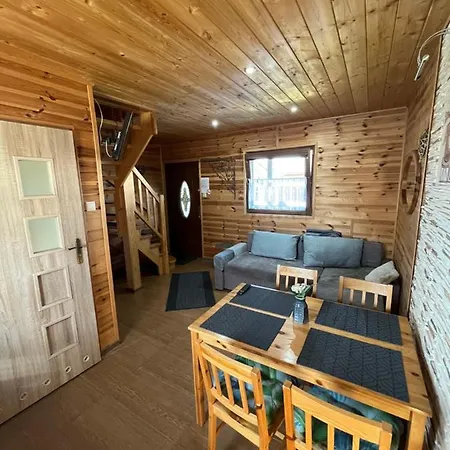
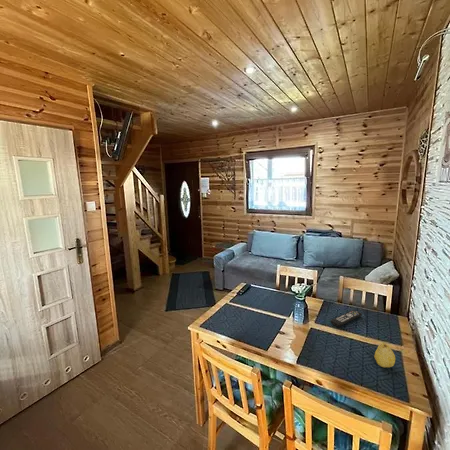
+ fruit (384, 353)
+ remote control (346, 318)
